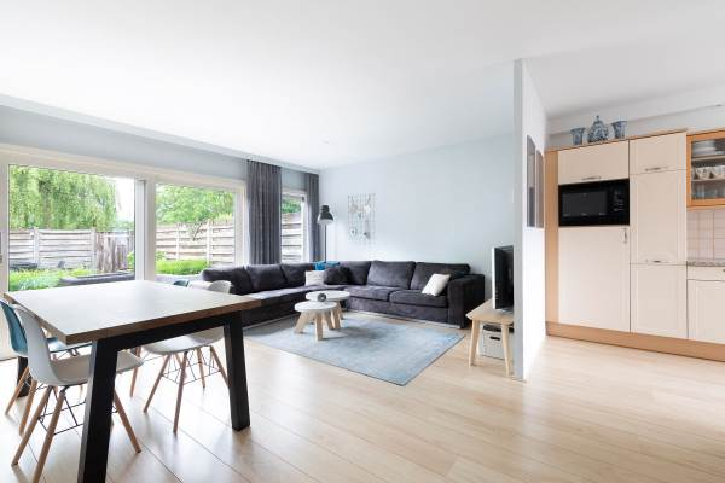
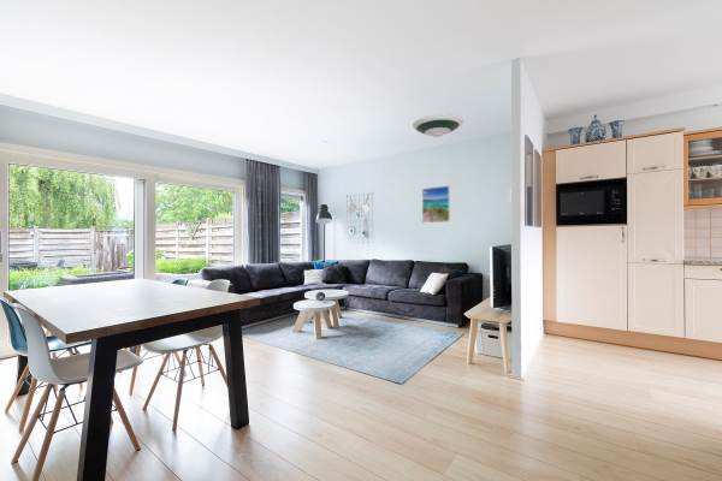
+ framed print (436, 204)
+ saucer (437, 129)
